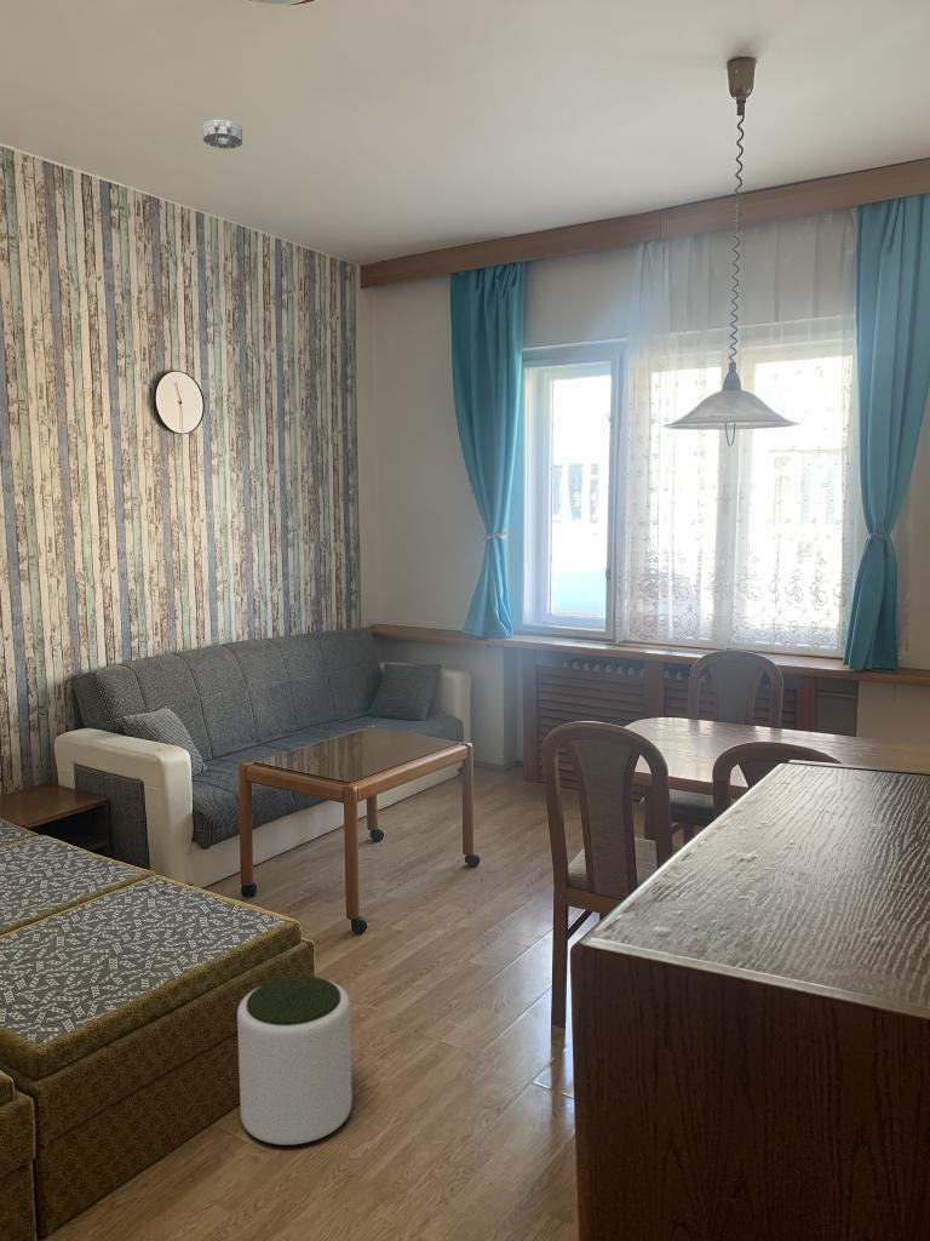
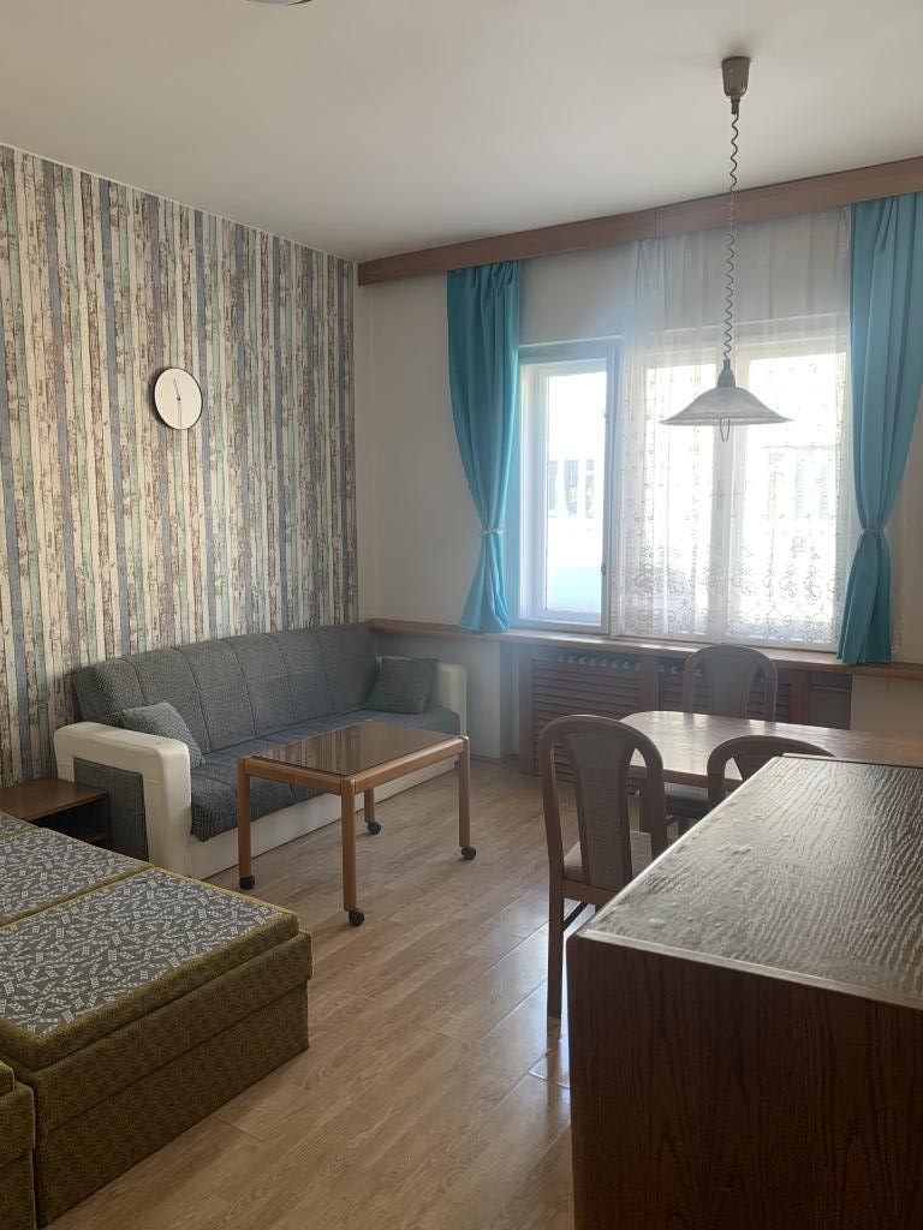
- plant pot (295, 1057)
- smoke detector (222, 133)
